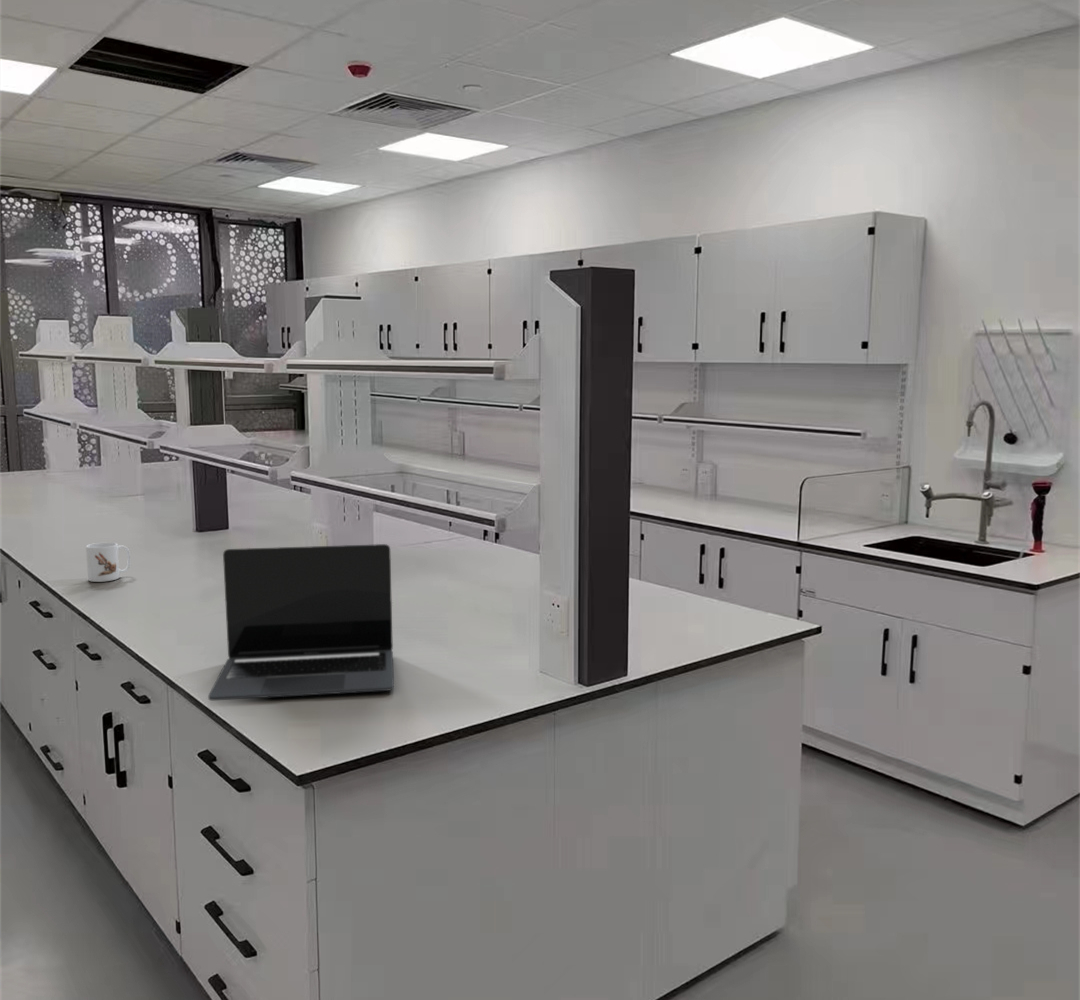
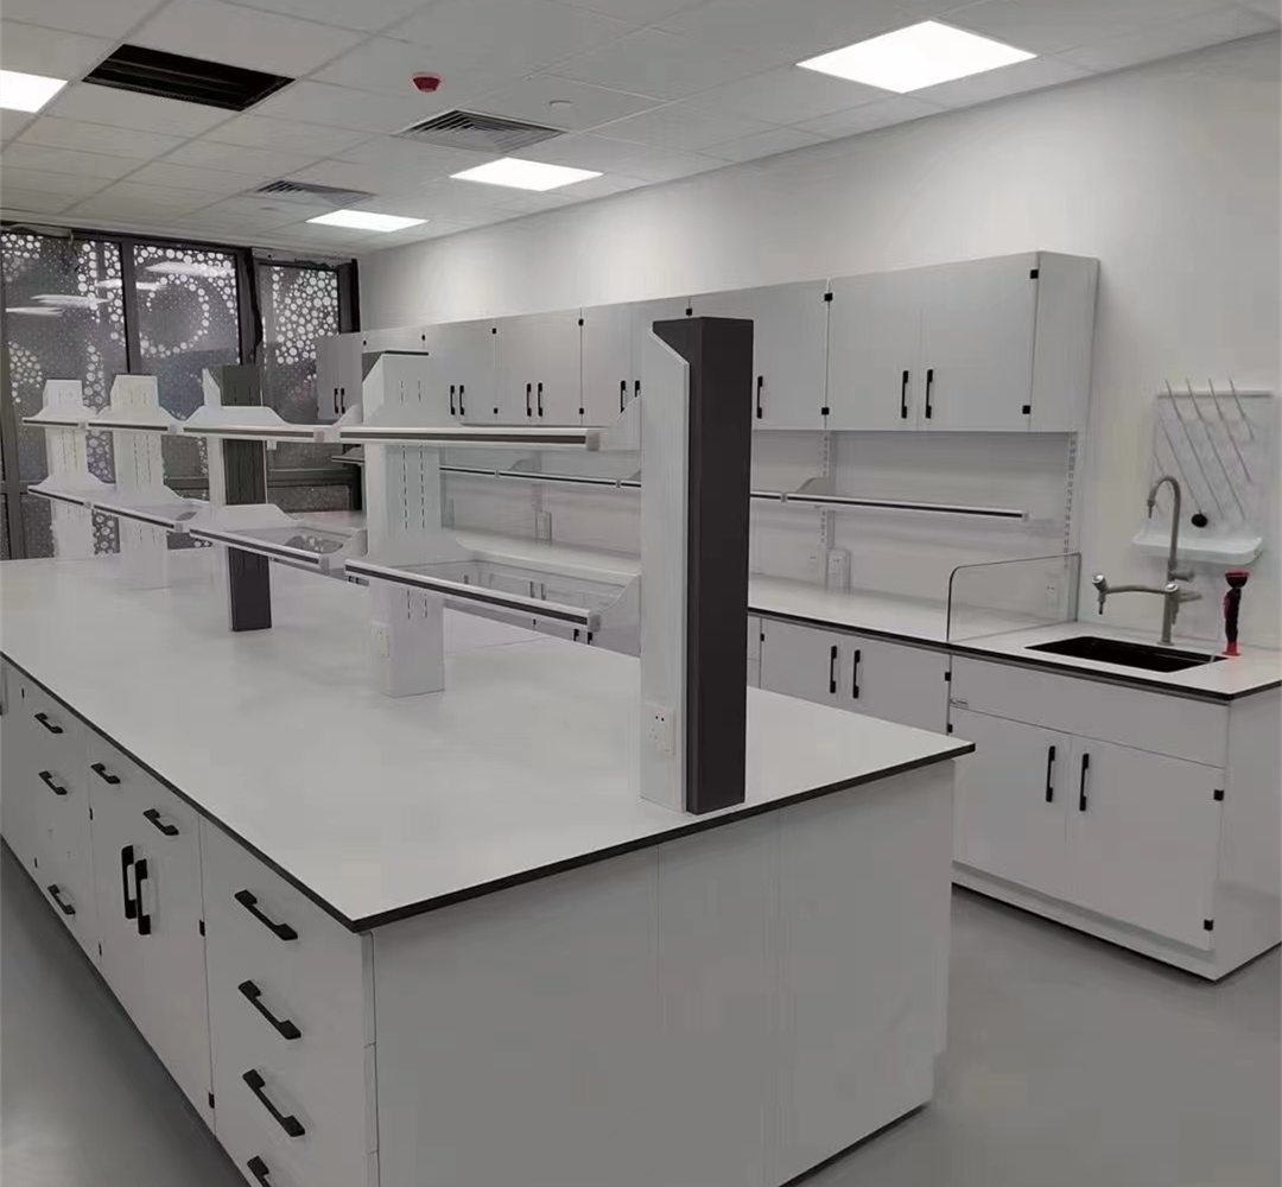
- mug (109, 560)
- laptop (305, 618)
